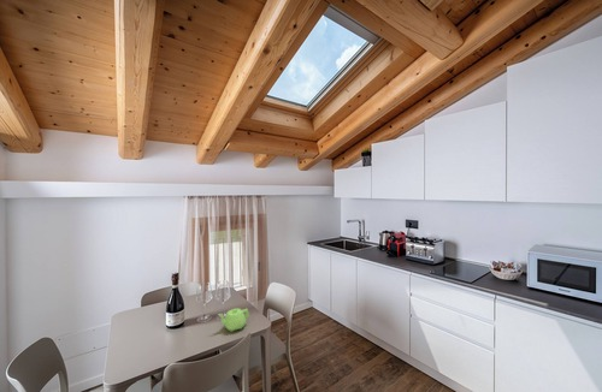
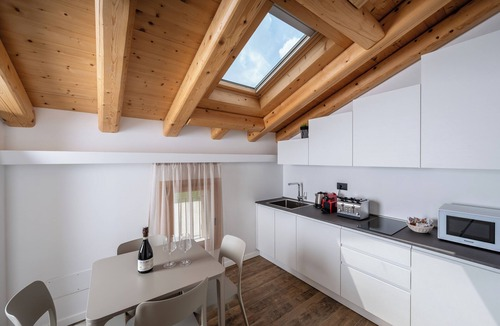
- teapot (234, 317)
